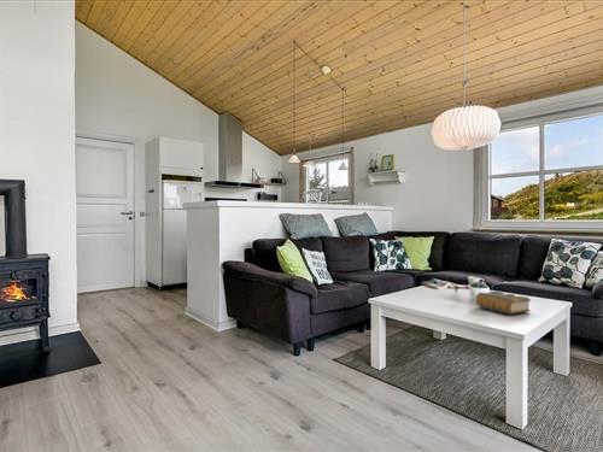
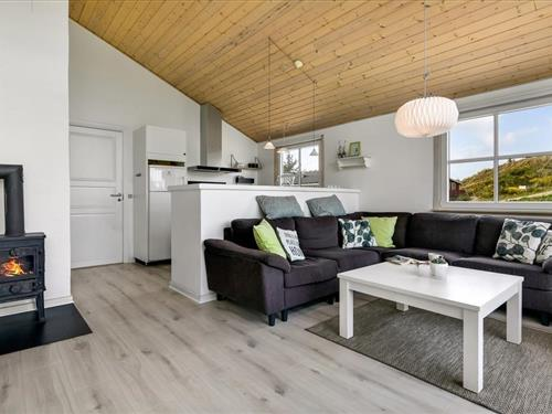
- book (502, 301)
